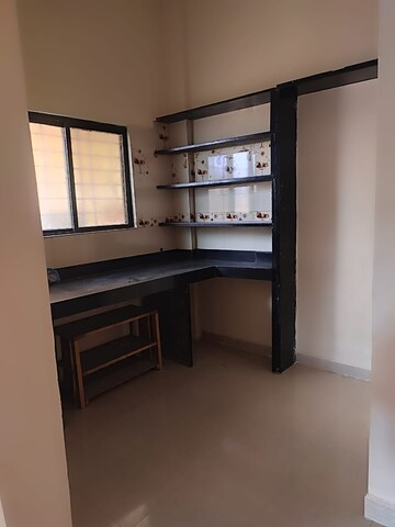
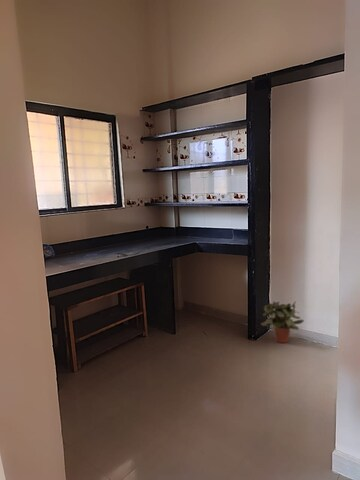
+ potted plant (282, 320)
